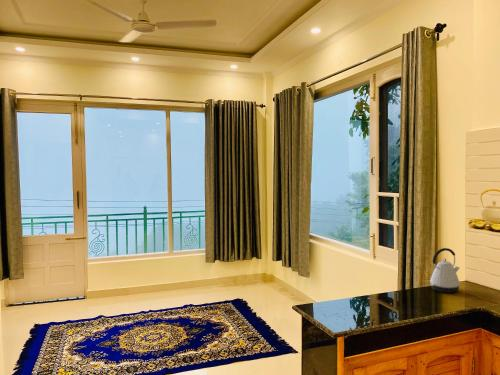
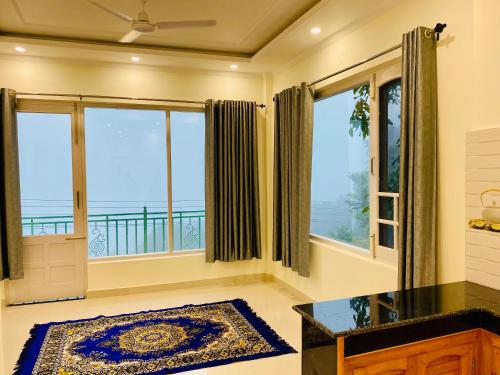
- kettle (445, 268)
